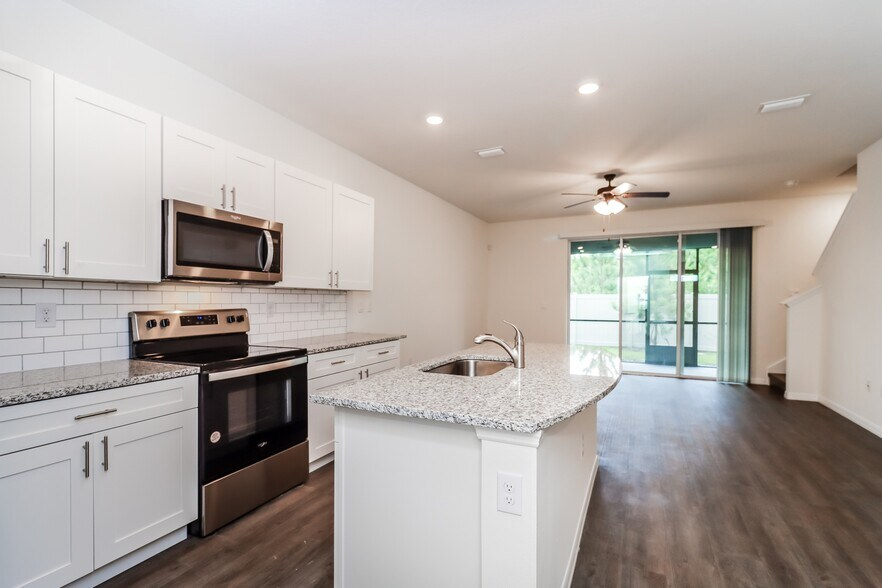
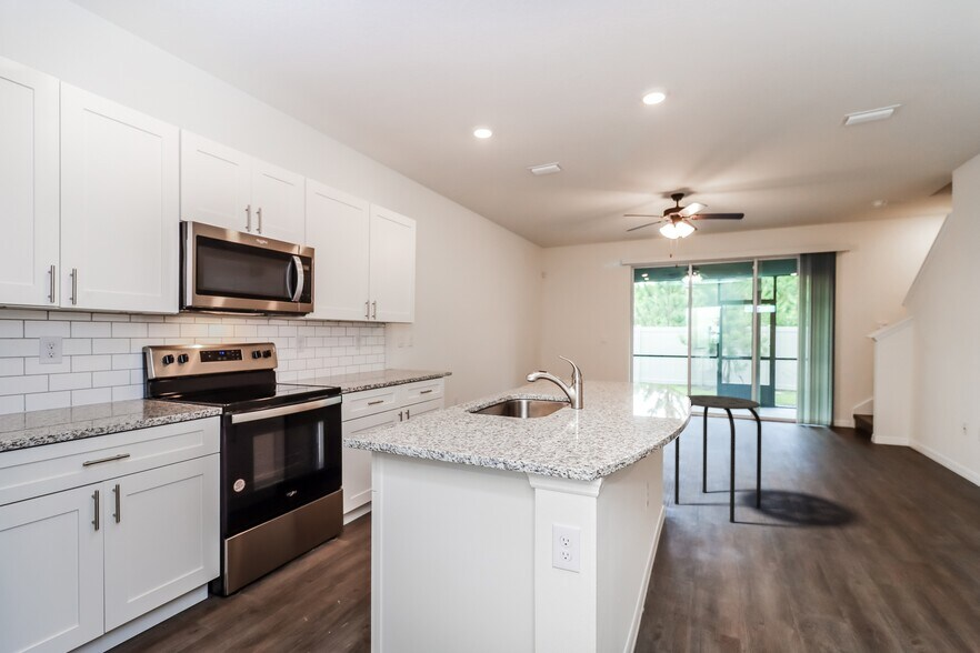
+ stool (706, 452)
